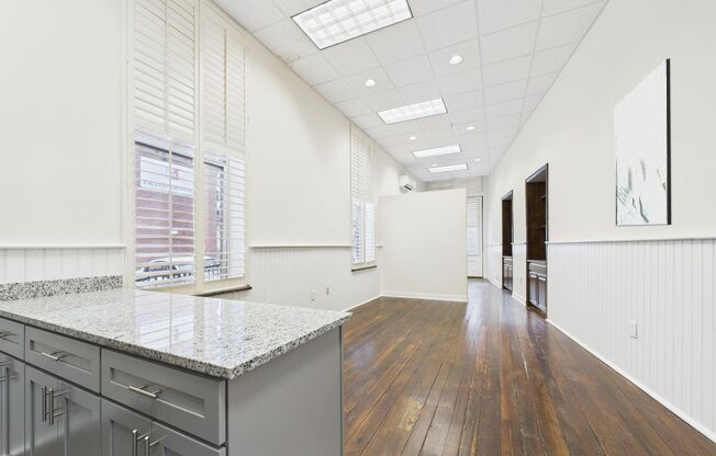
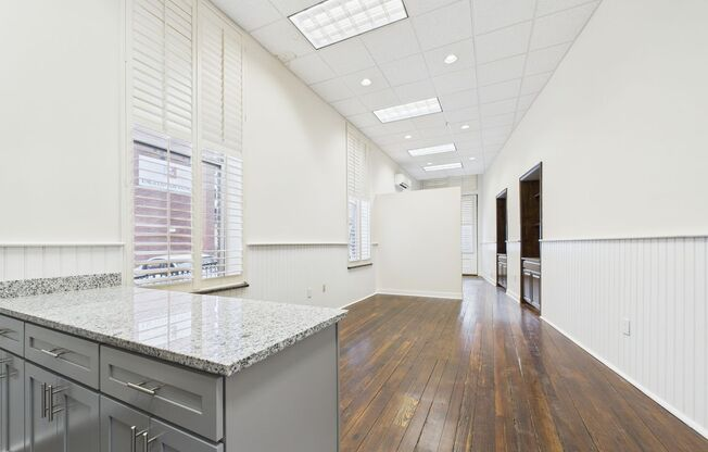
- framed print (638, 156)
